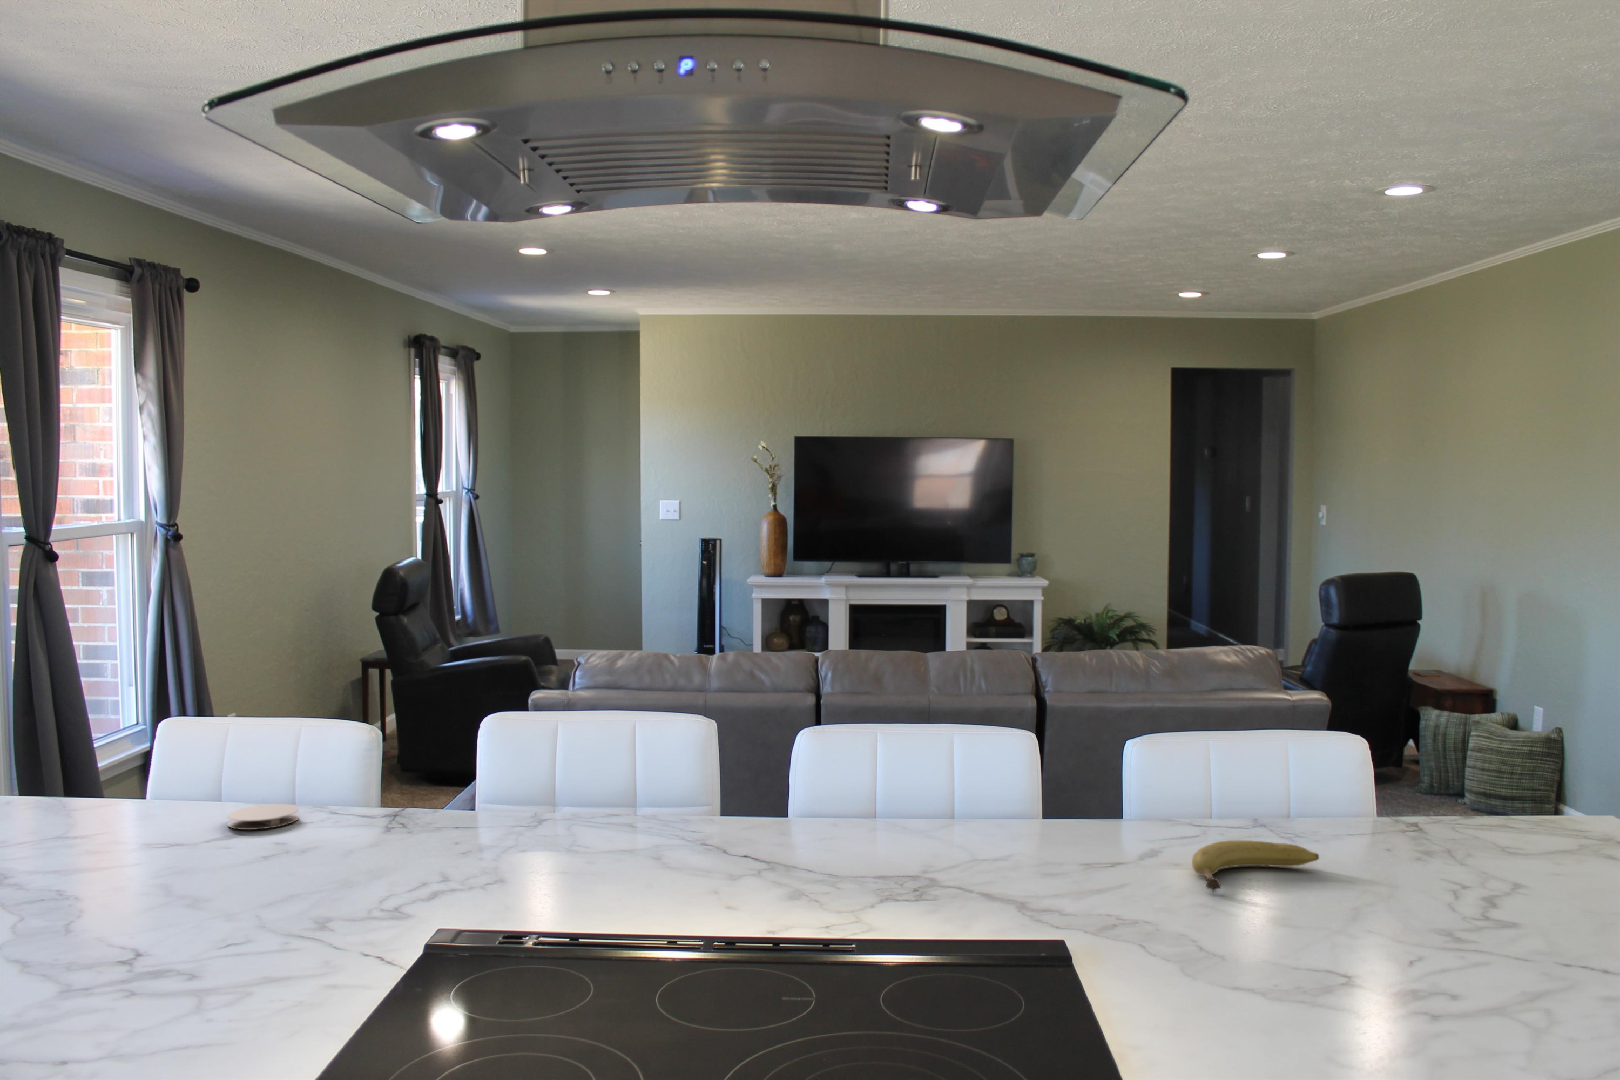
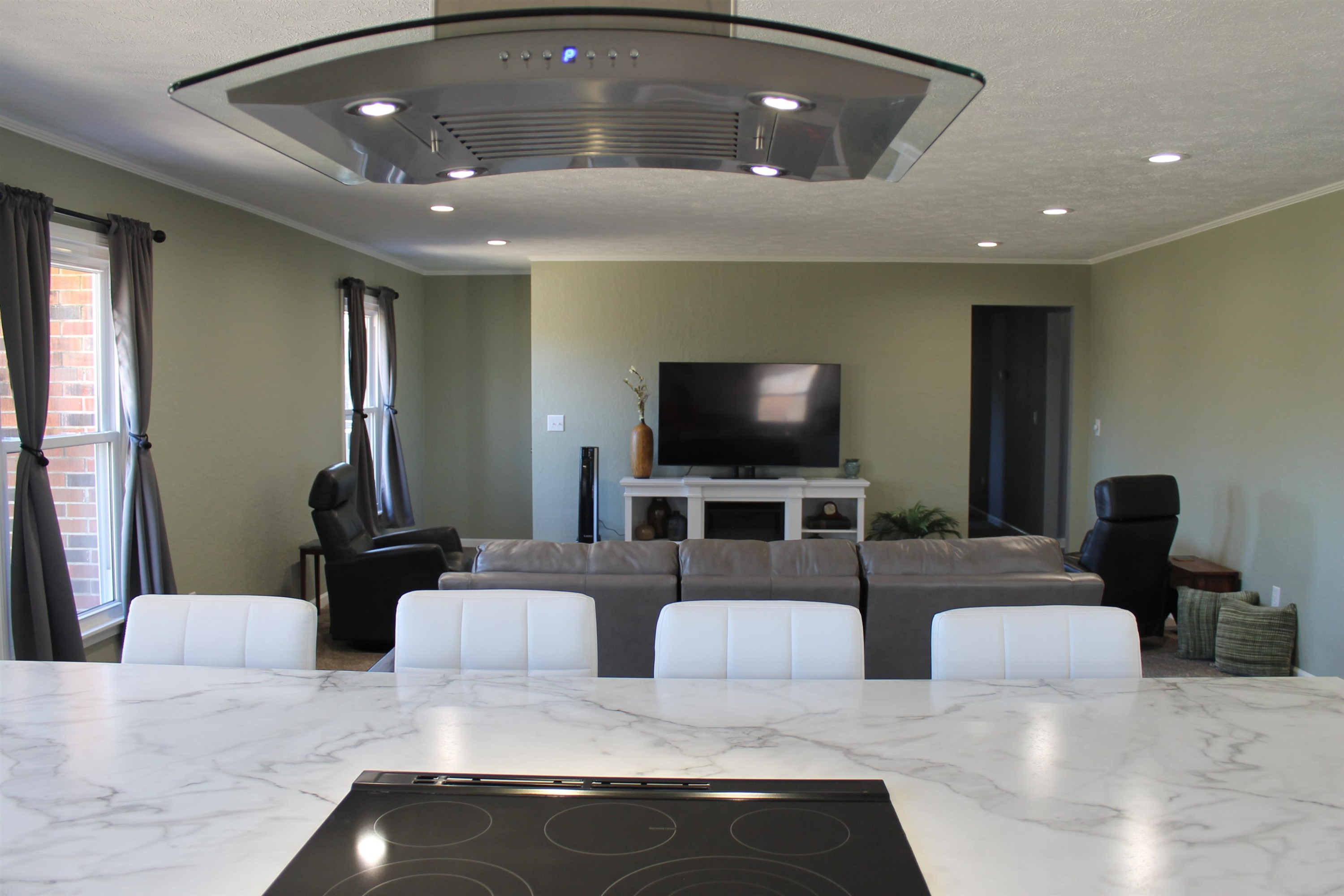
- fruit (1256, 863)
- coaster (264, 816)
